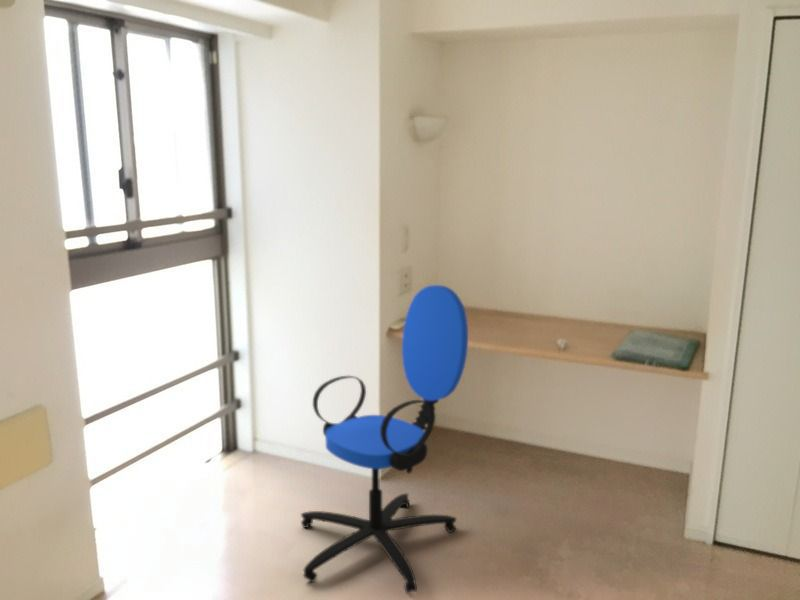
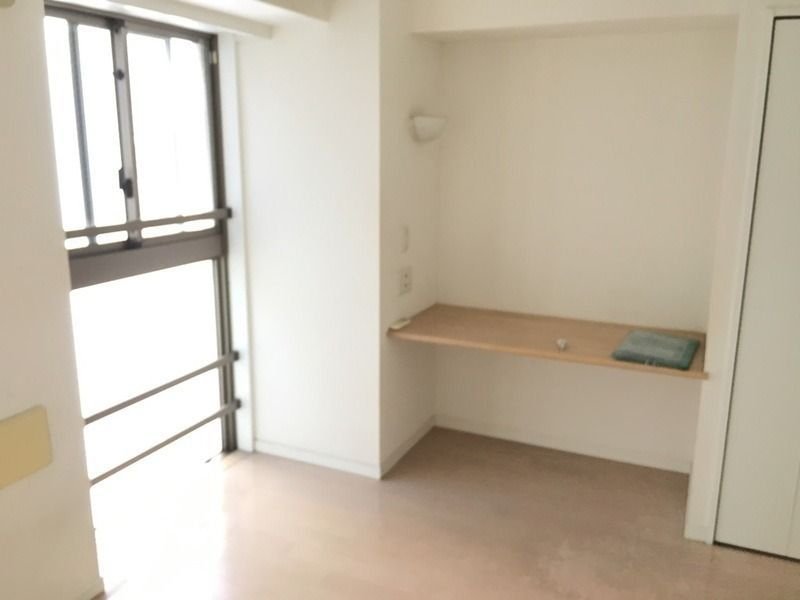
- office chair (377, 425)
